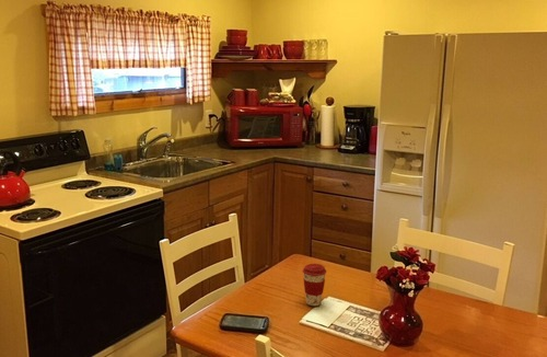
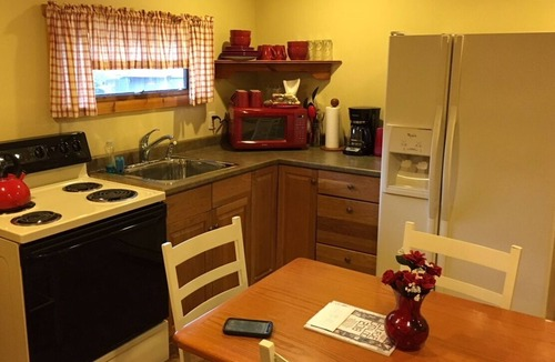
- coffee cup (314, 285)
